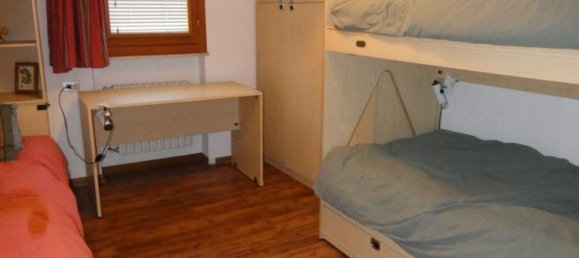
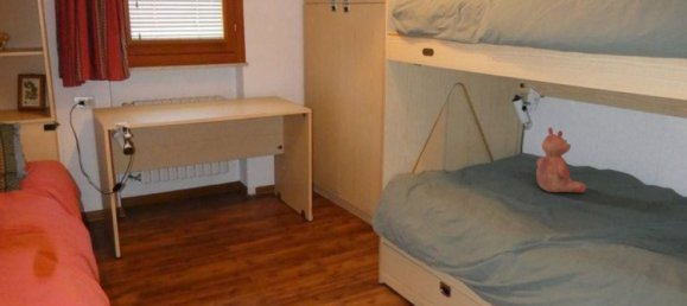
+ teddy bear (561, 159)
